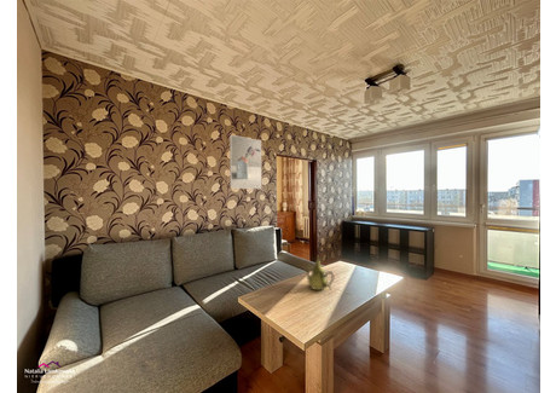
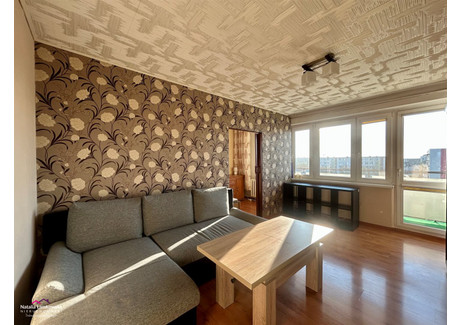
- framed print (245, 163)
- teapot (318, 271)
